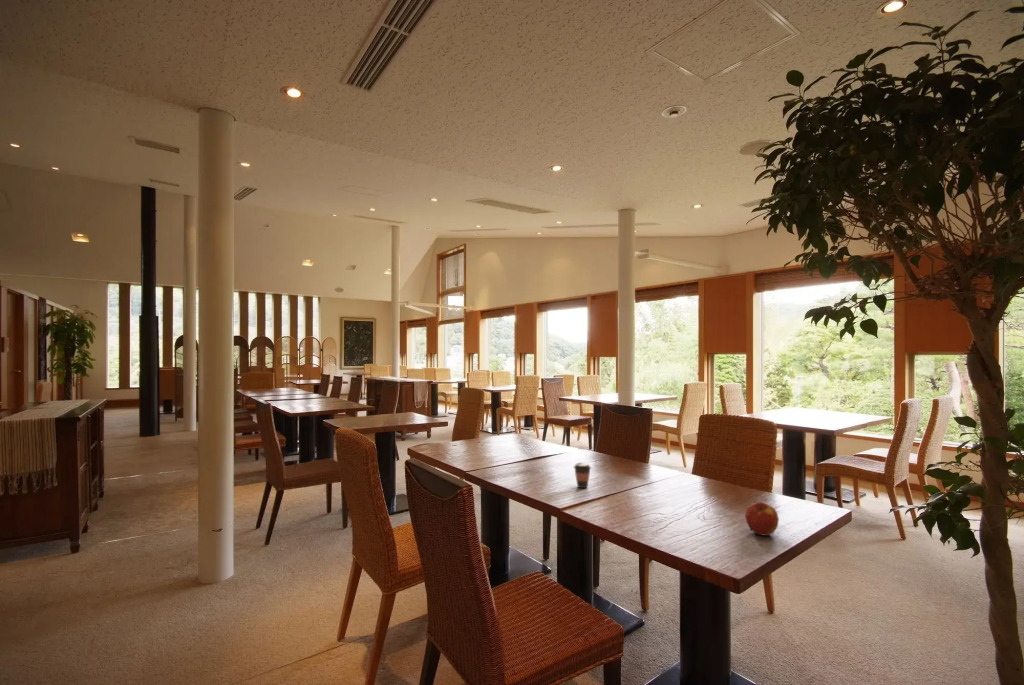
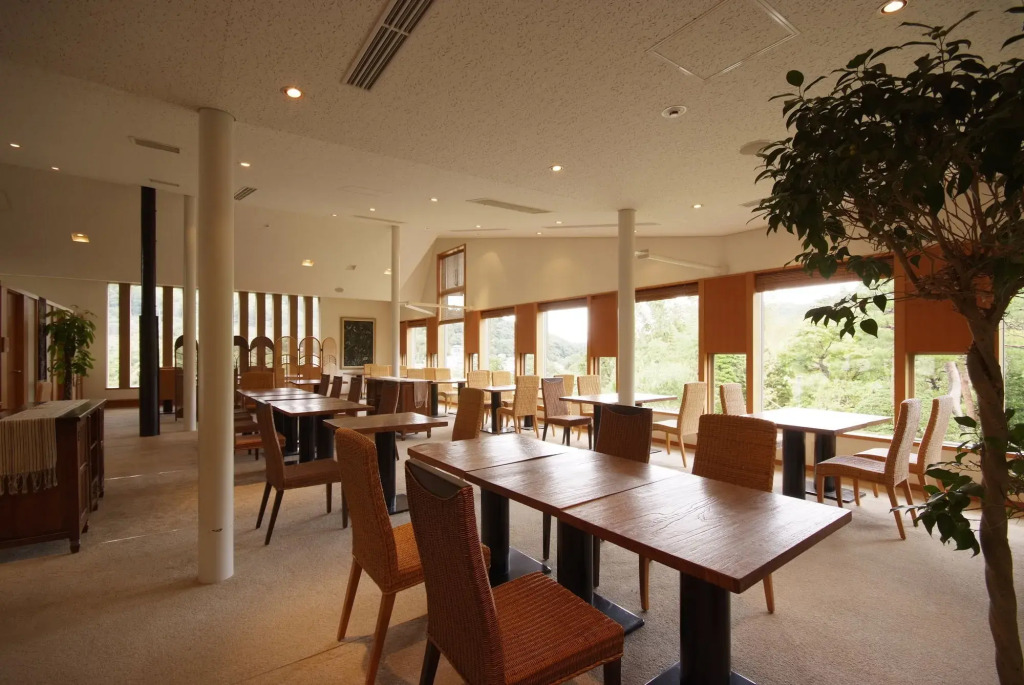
- coffee cup (582, 475)
- apple (762, 517)
